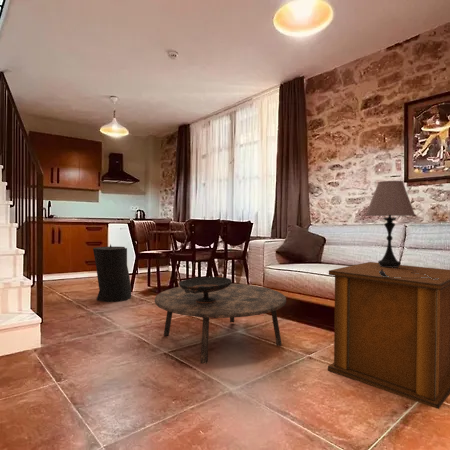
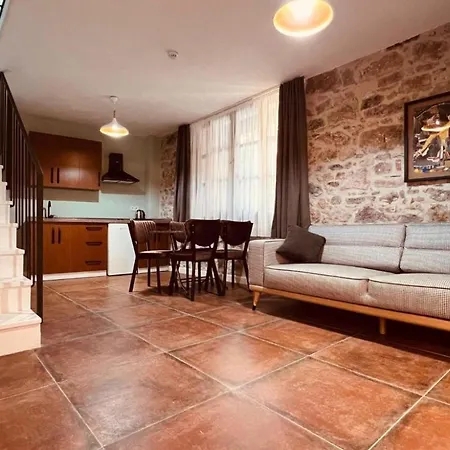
- trash can (112, 270)
- coffee table (220, 317)
- side table (397, 321)
- table lamp (394, 224)
- decorative bowl (205, 290)
